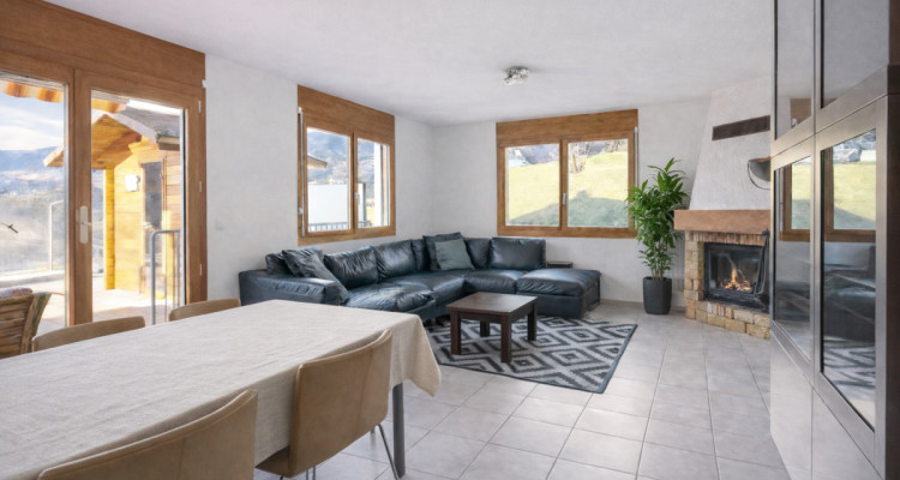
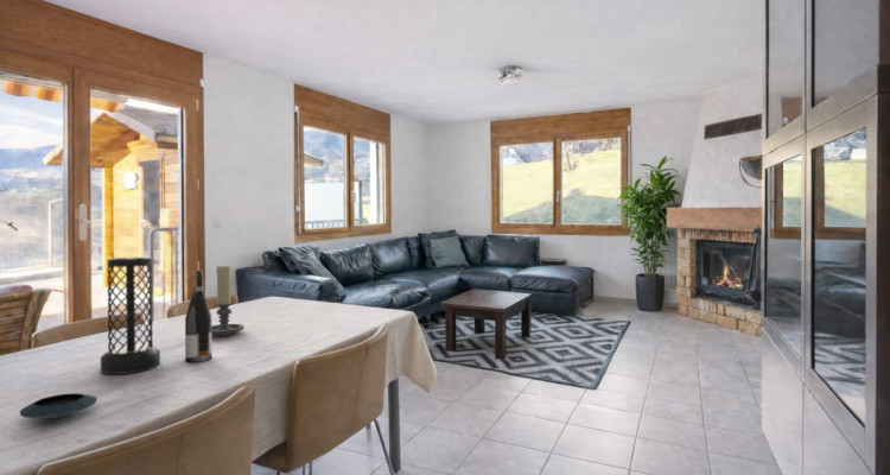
+ vase (131, 312)
+ saucer (59, 403)
+ wine bottle (198, 315)
+ candle holder (220, 299)
